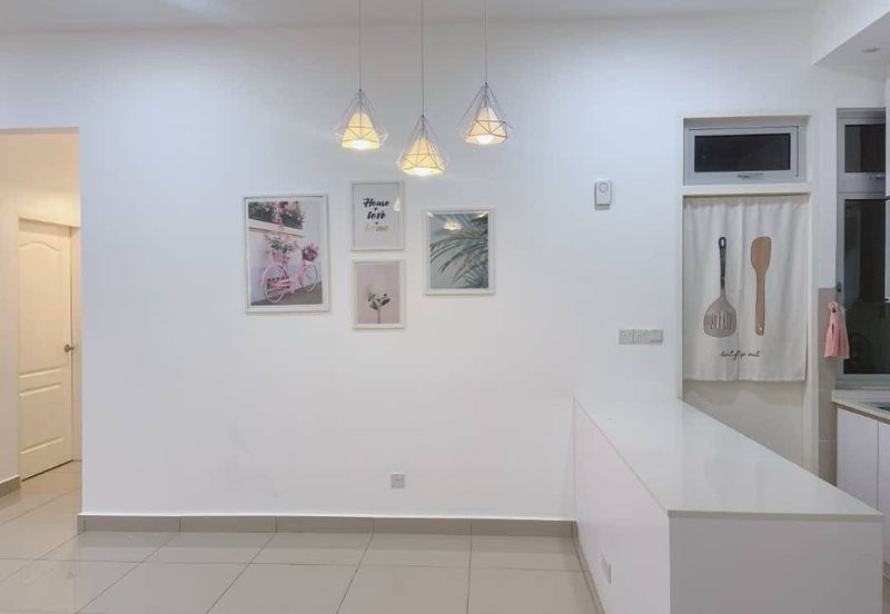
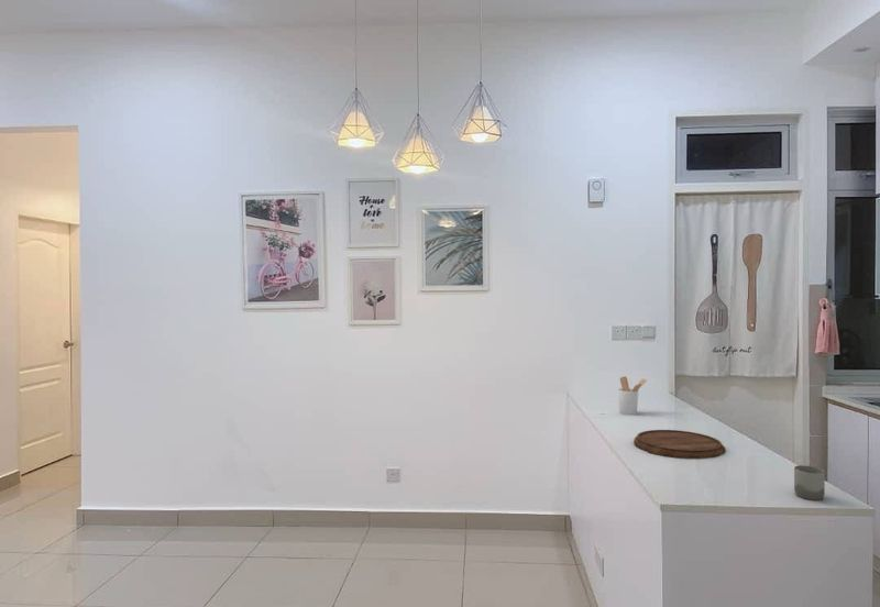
+ utensil holder (632, 395)
+ cup (806, 481)
+ cutting board (678, 442)
